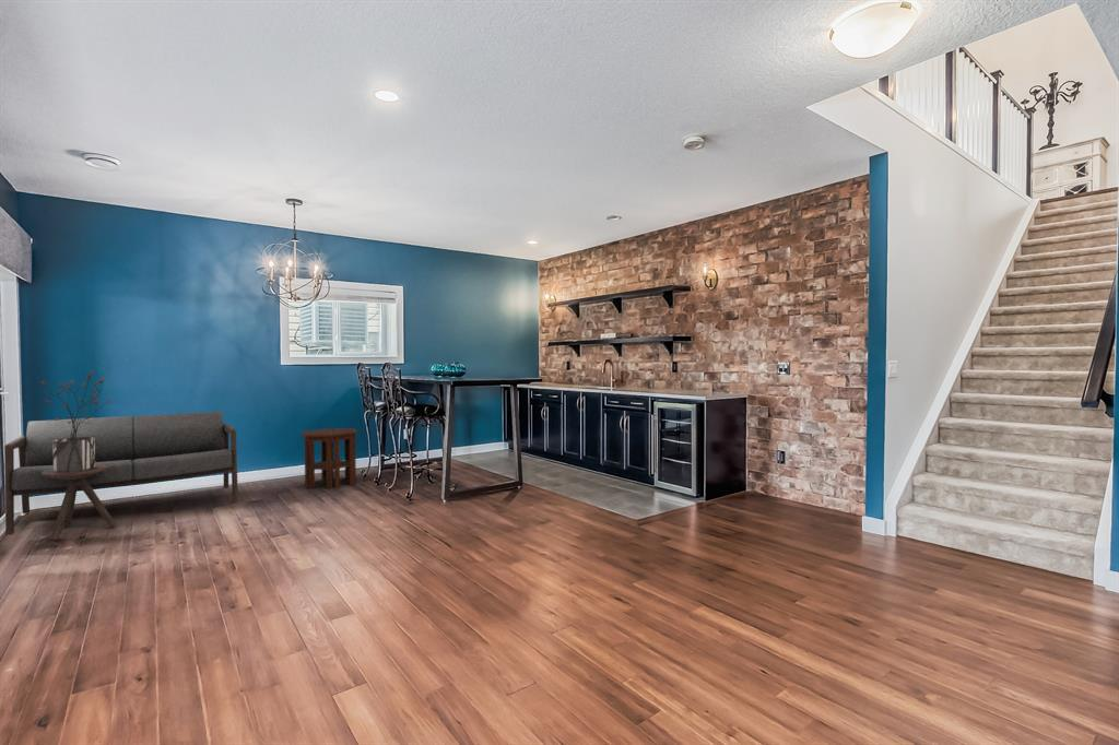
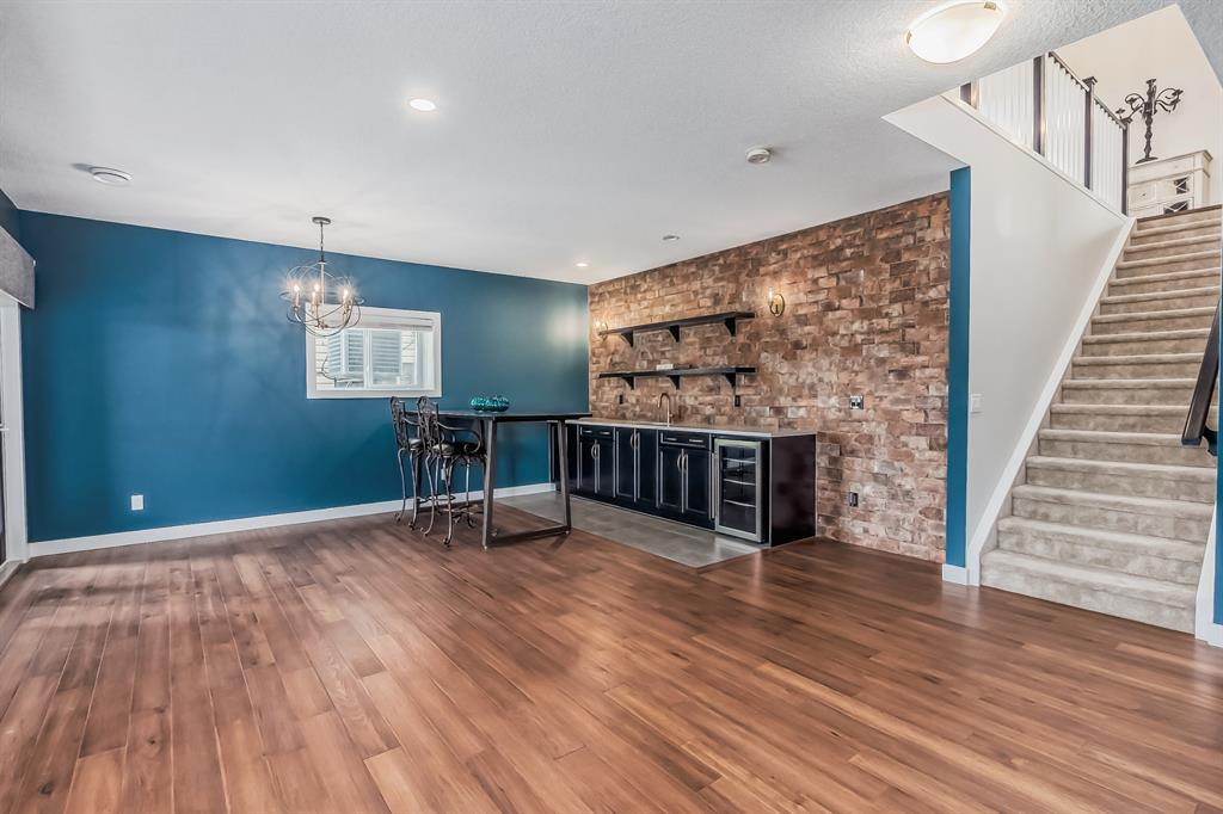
- side table (330, 457)
- sofa (132, 441)
